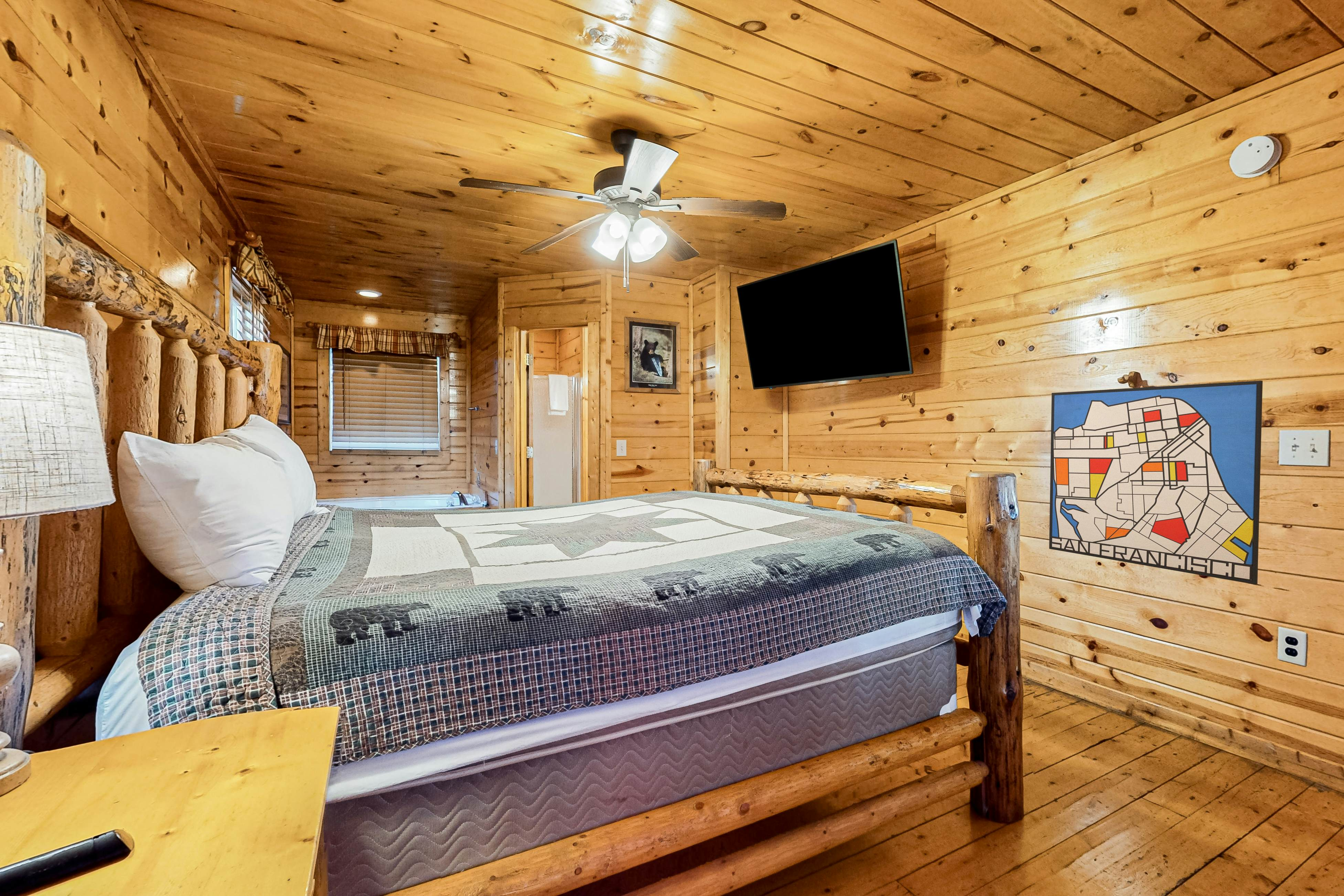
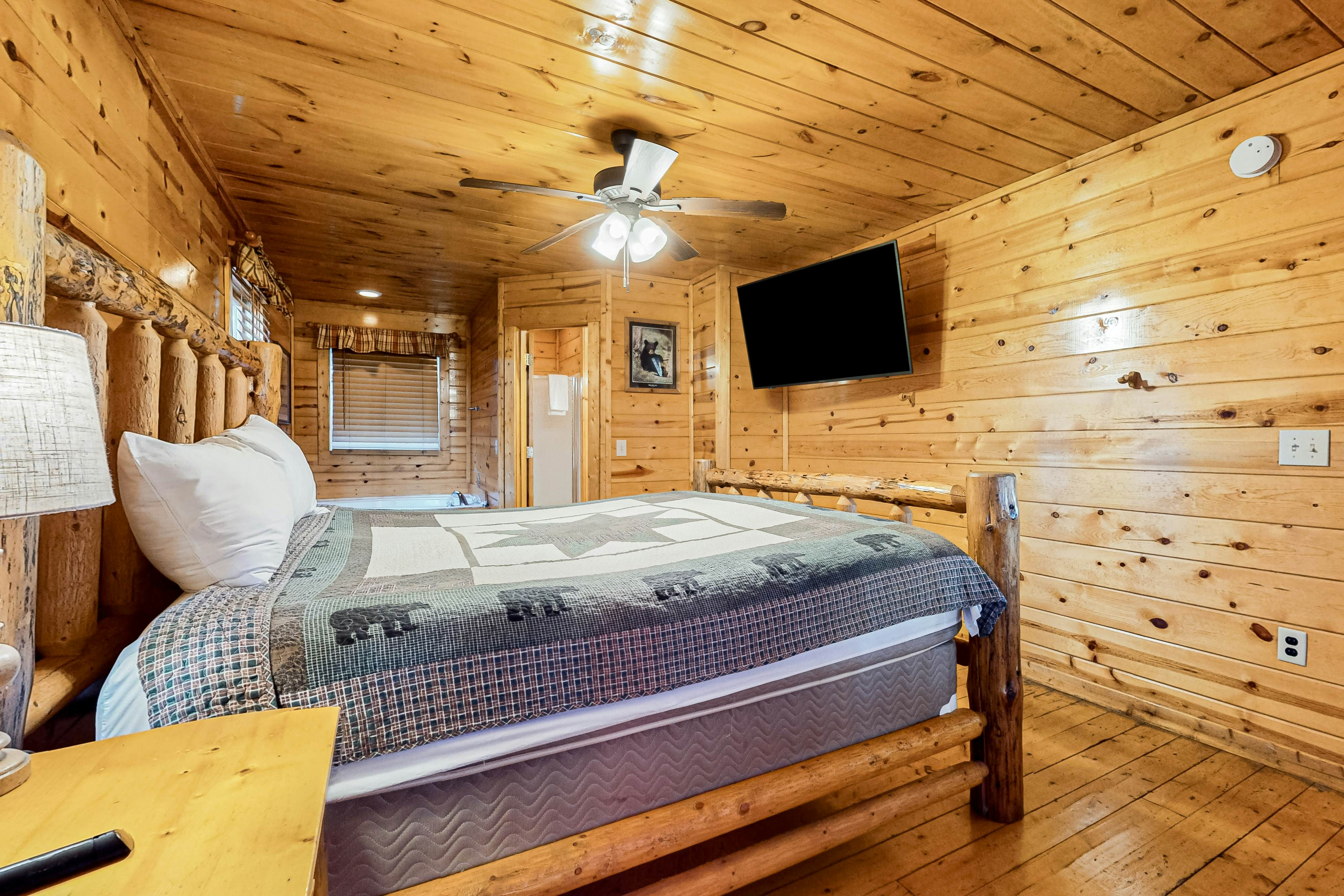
- wall art (1141, 476)
